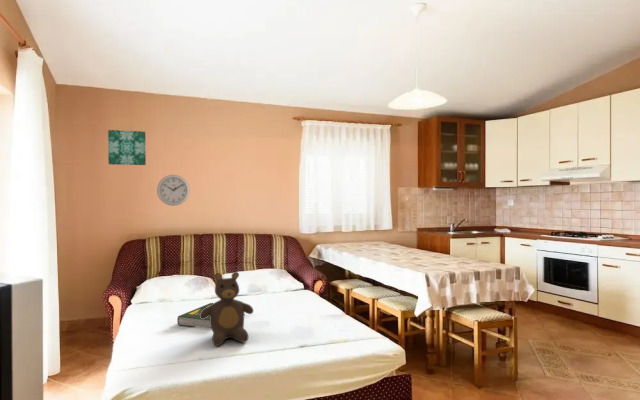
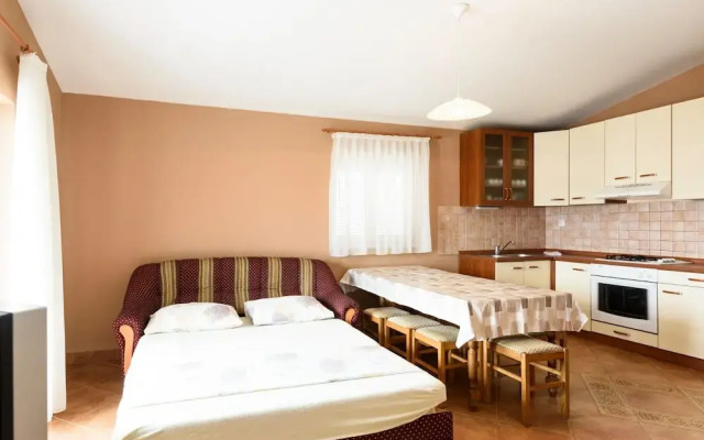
- teddy bear (228, 306)
- book (209, 316)
- wall clock (173, 190)
- wall art (127, 147)
